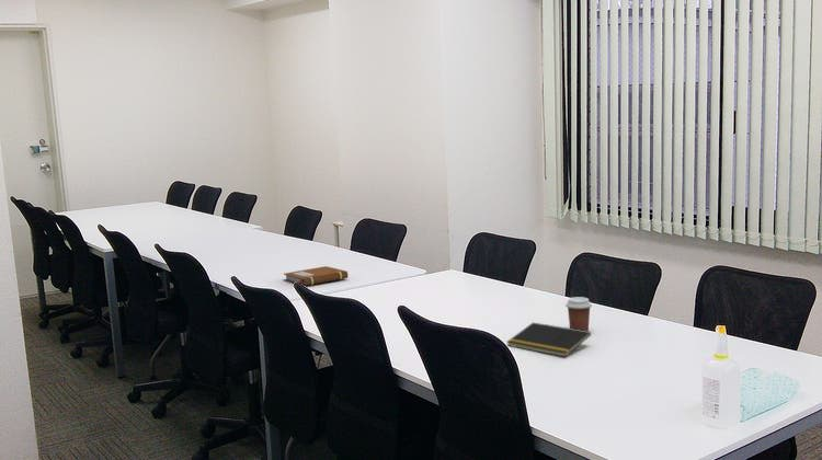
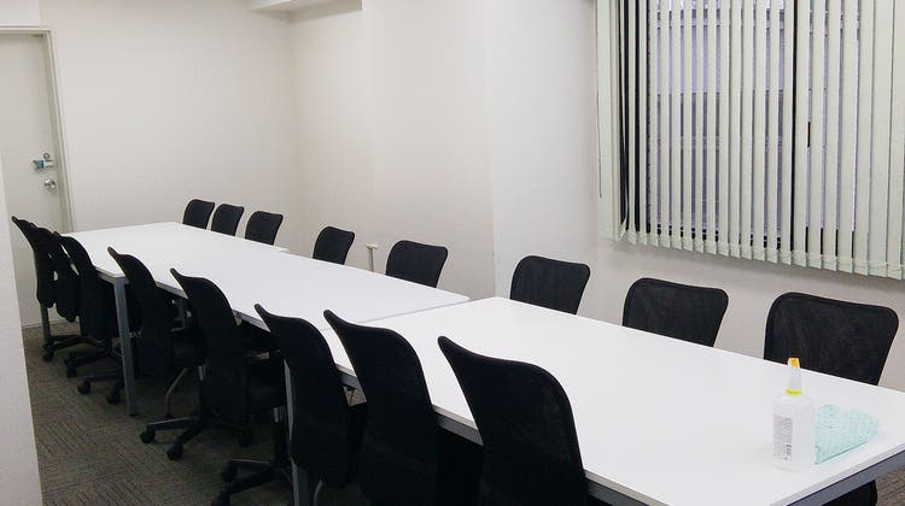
- coffee cup (579, 315)
- notepad (548, 338)
- notebook (315, 276)
